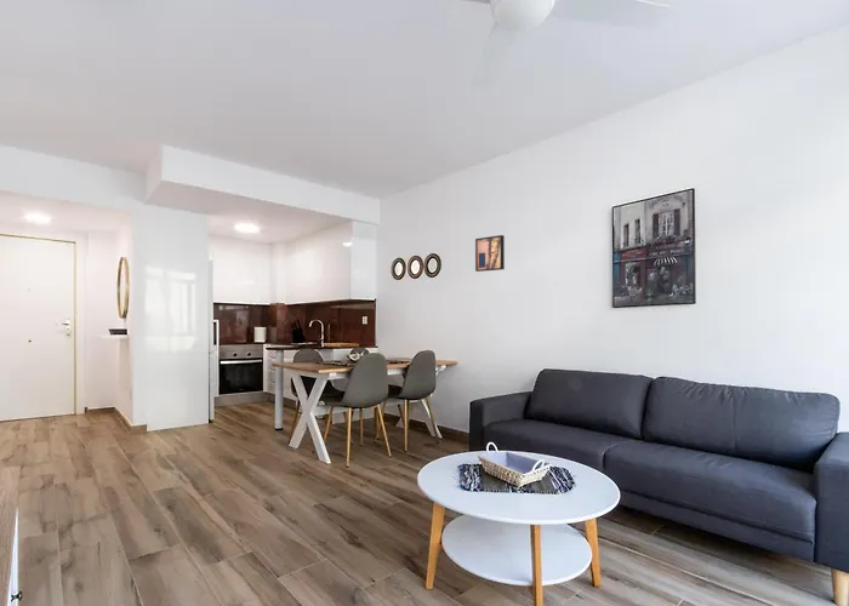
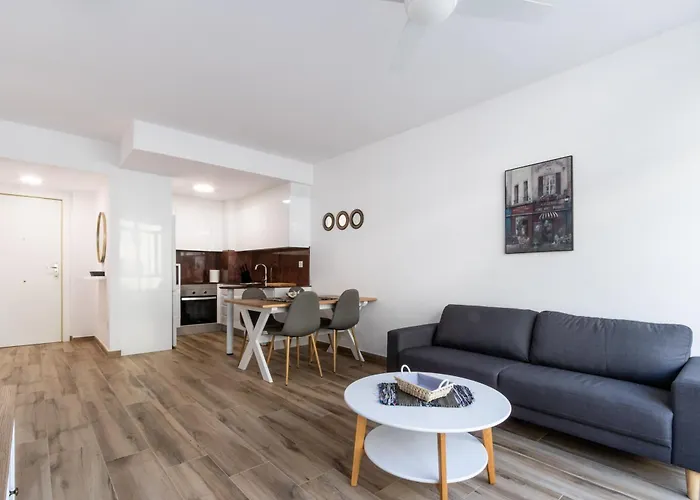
- wall art (489, 253)
